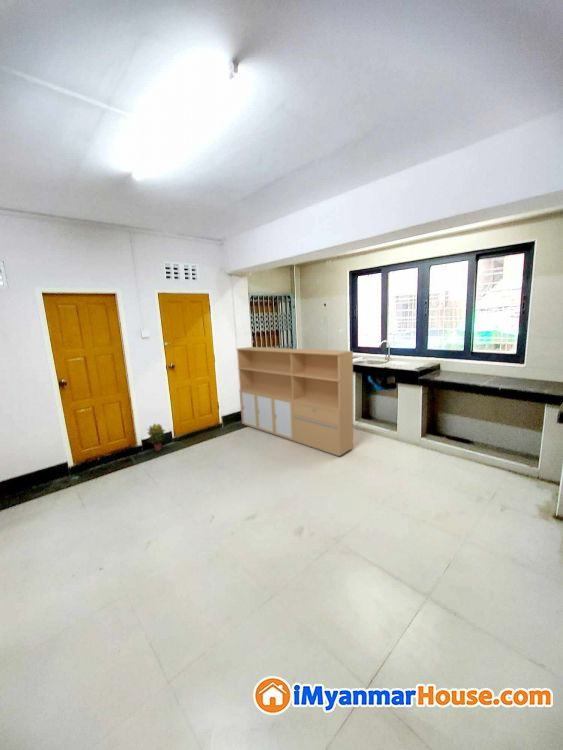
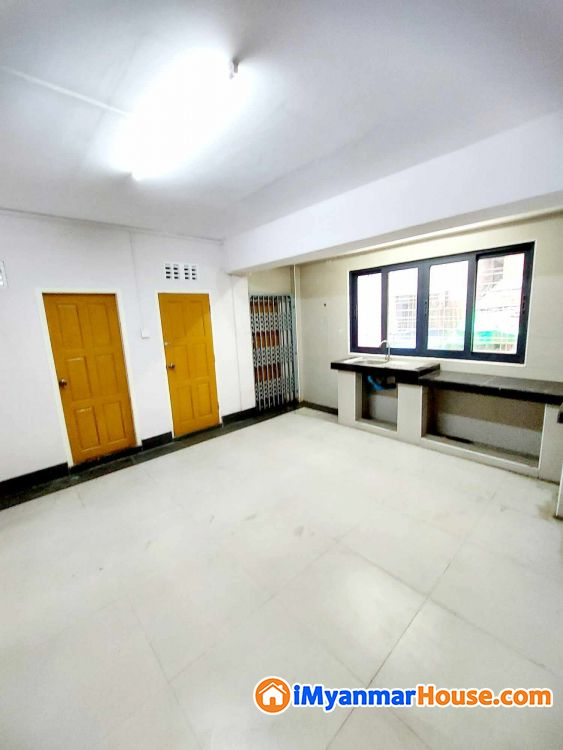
- potted plant (157, 436)
- storage cabinet (288, 393)
